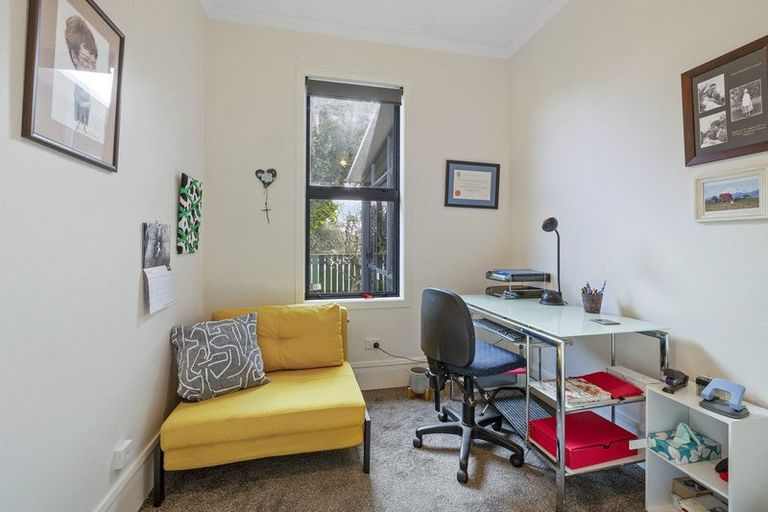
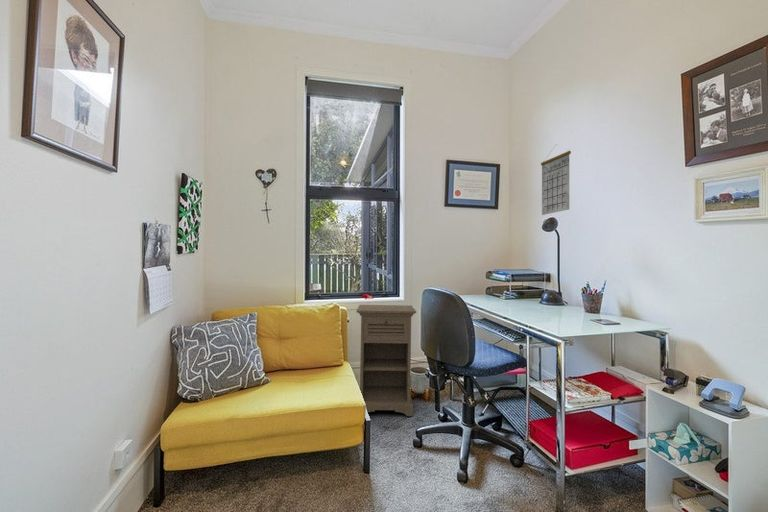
+ nightstand (385, 356)
+ calendar (555, 178)
